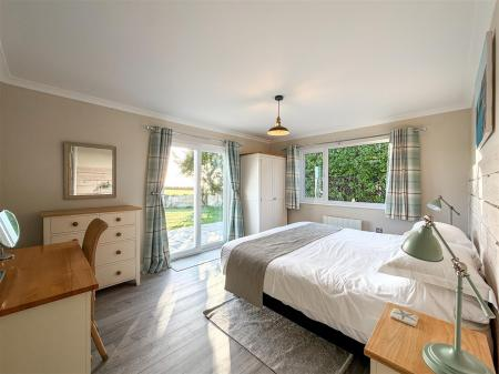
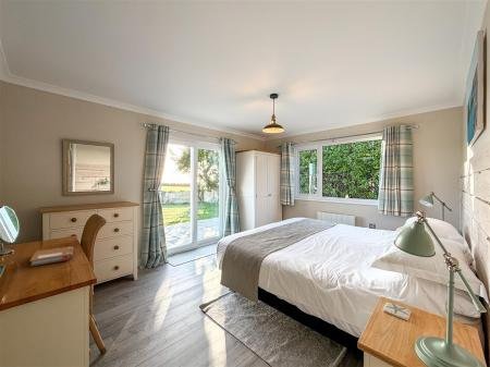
+ notebook (53, 255)
